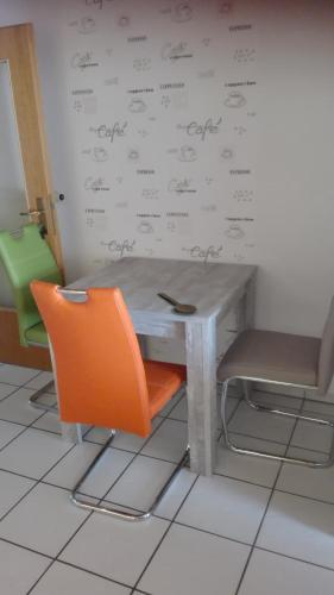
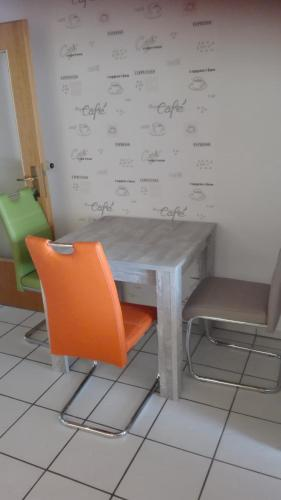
- wooden spoon (175, 301)
